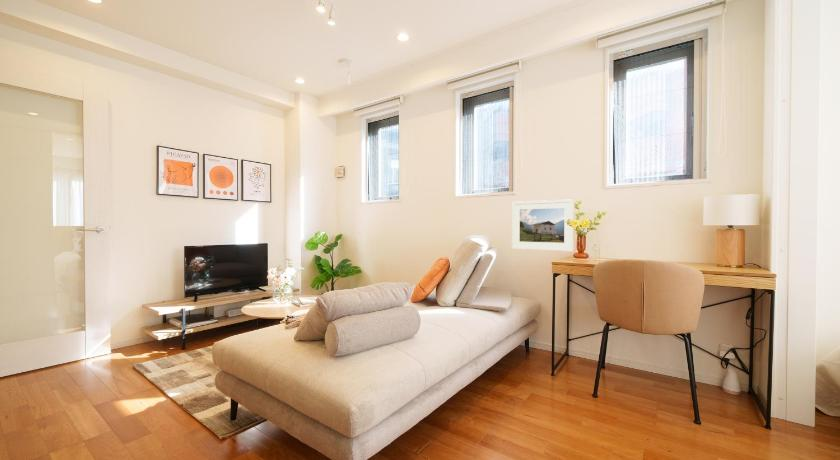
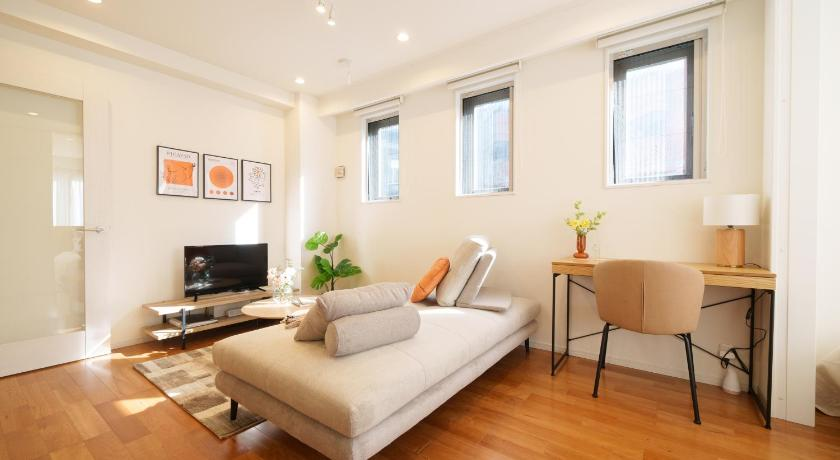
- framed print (541, 225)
